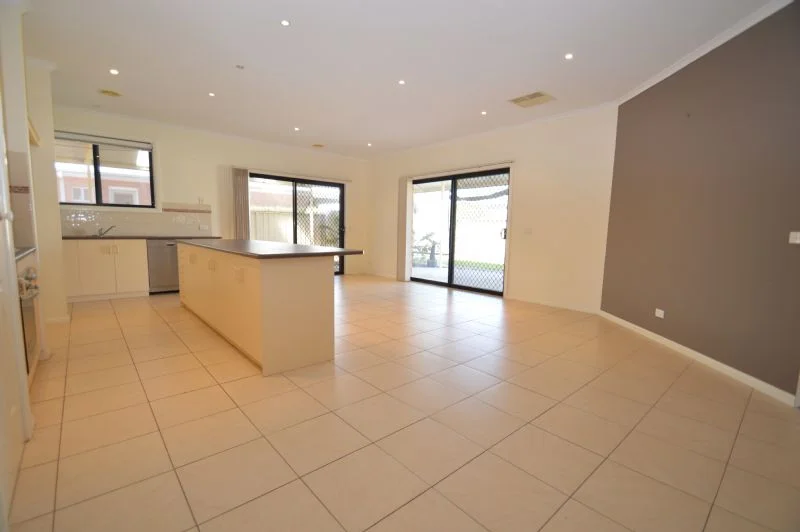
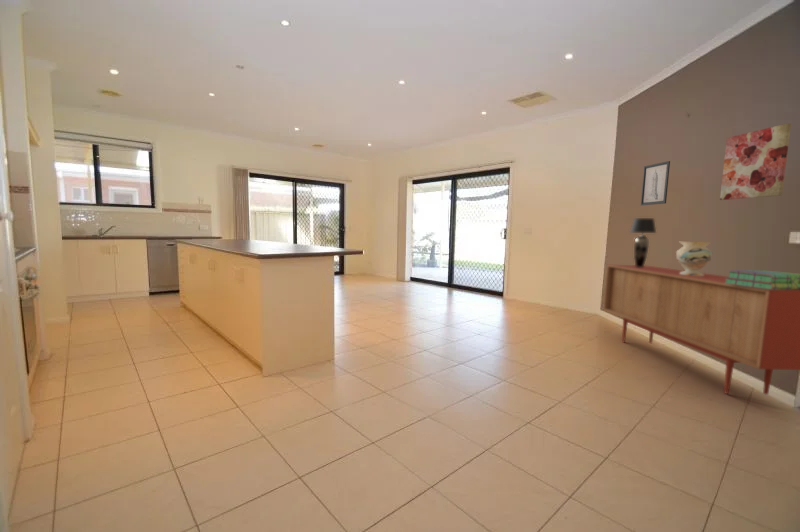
+ stack of books (768, 279)
+ wall art (752, 164)
+ wall art (654, 184)
+ table lamp (641, 242)
+ decorative vase (693, 258)
+ sideboard (686, 319)
